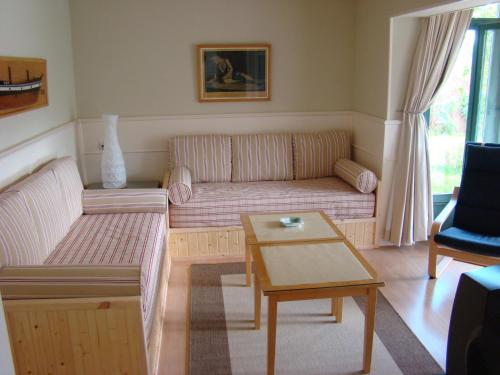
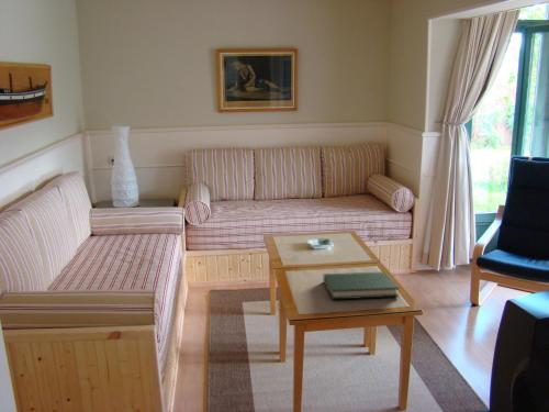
+ hardback book (359, 285)
